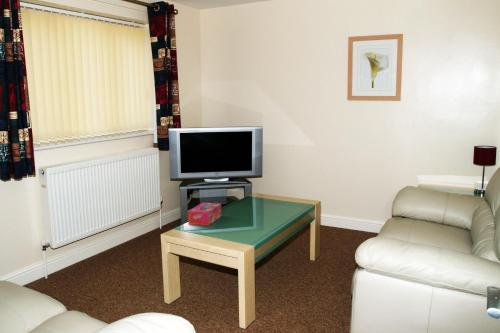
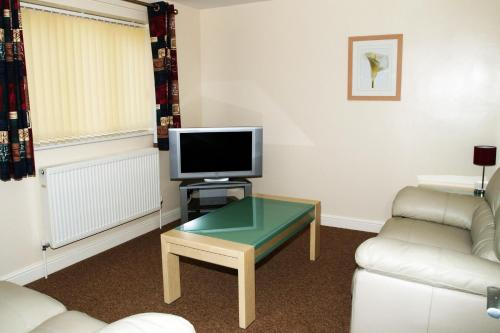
- tissue box (205, 213)
